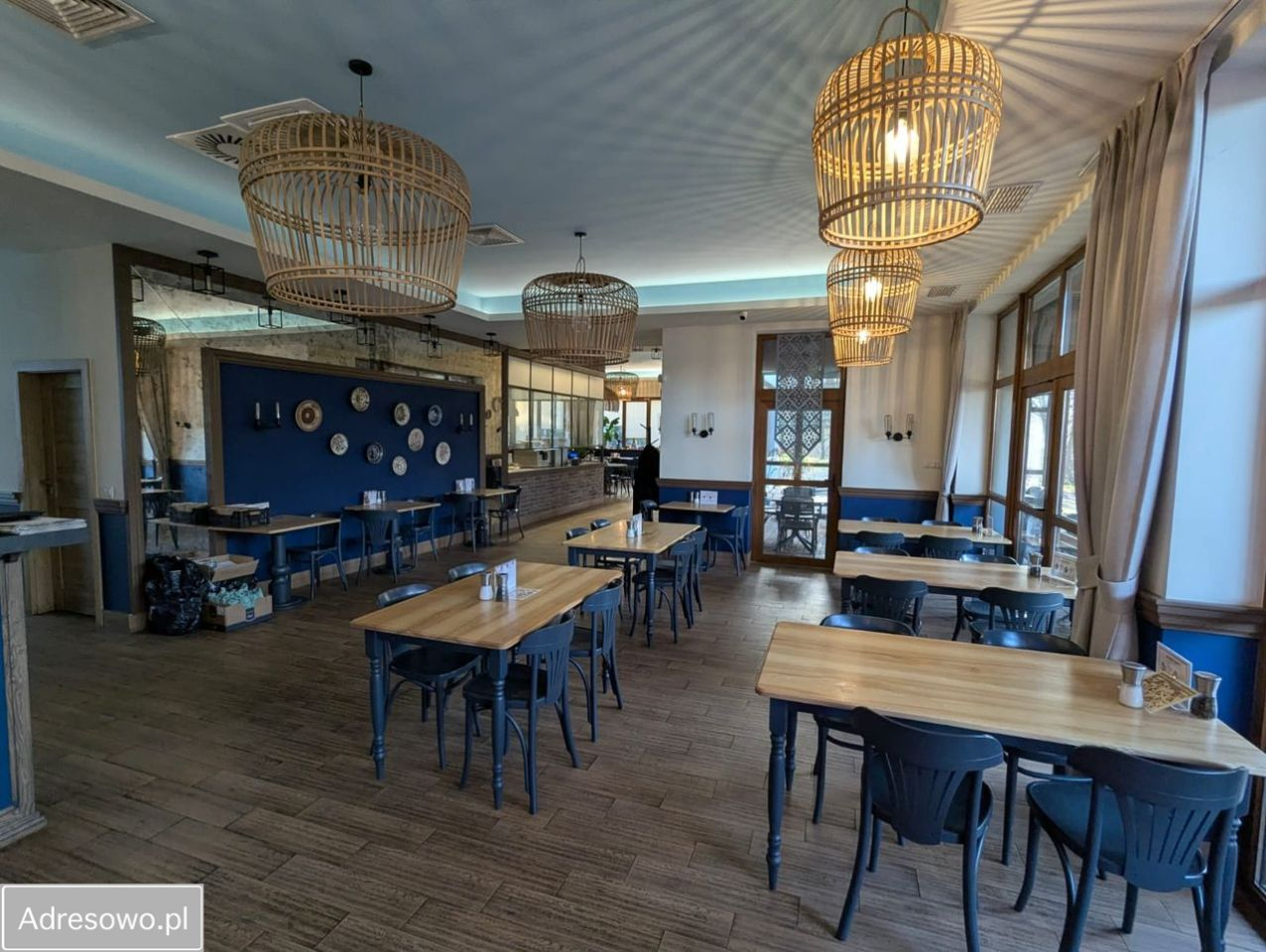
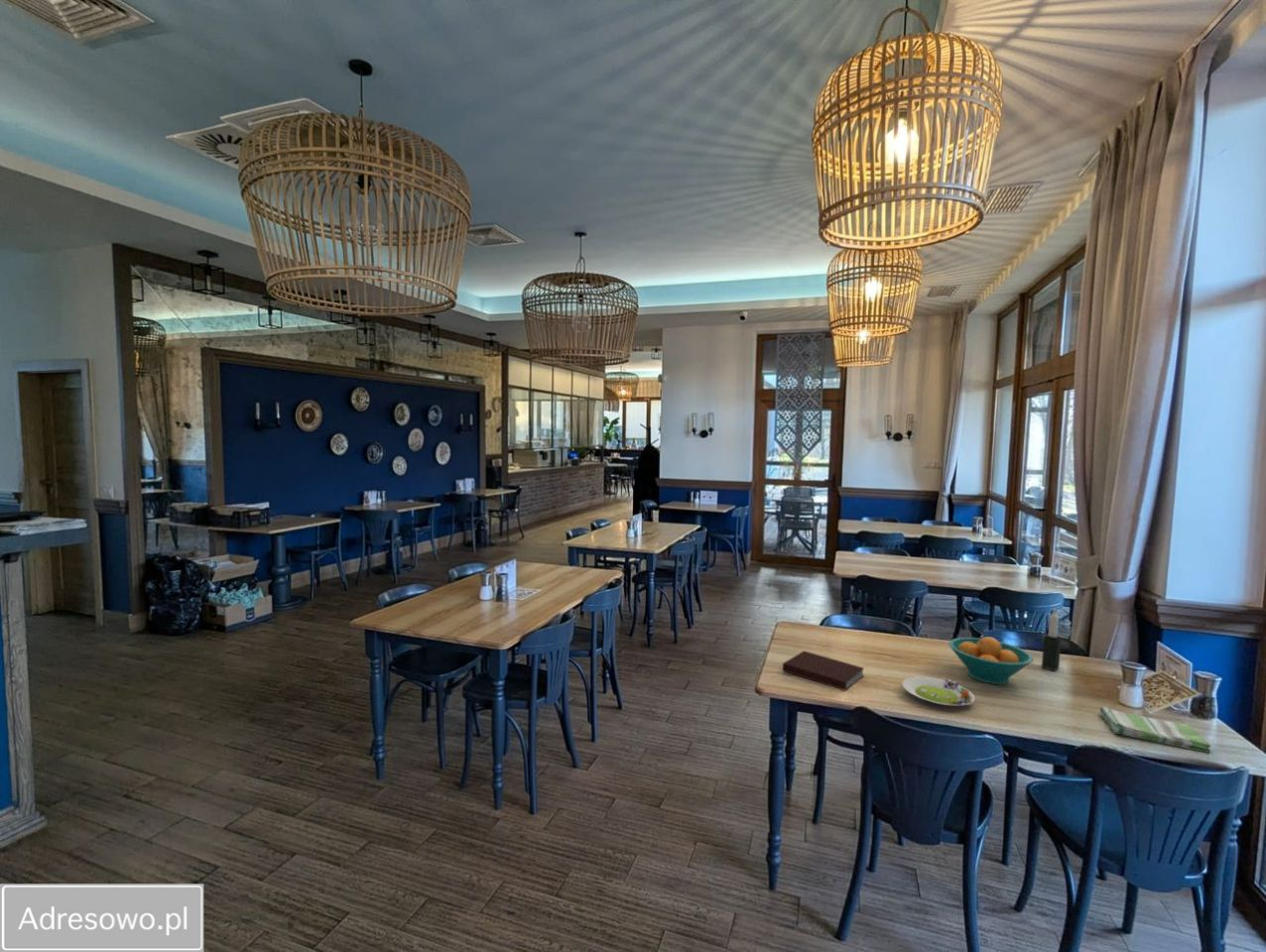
+ notebook (823, 669)
+ fruit bowl (989, 657)
+ dish towel (1152, 726)
+ salad plate (937, 691)
+ candle (1052, 638)
